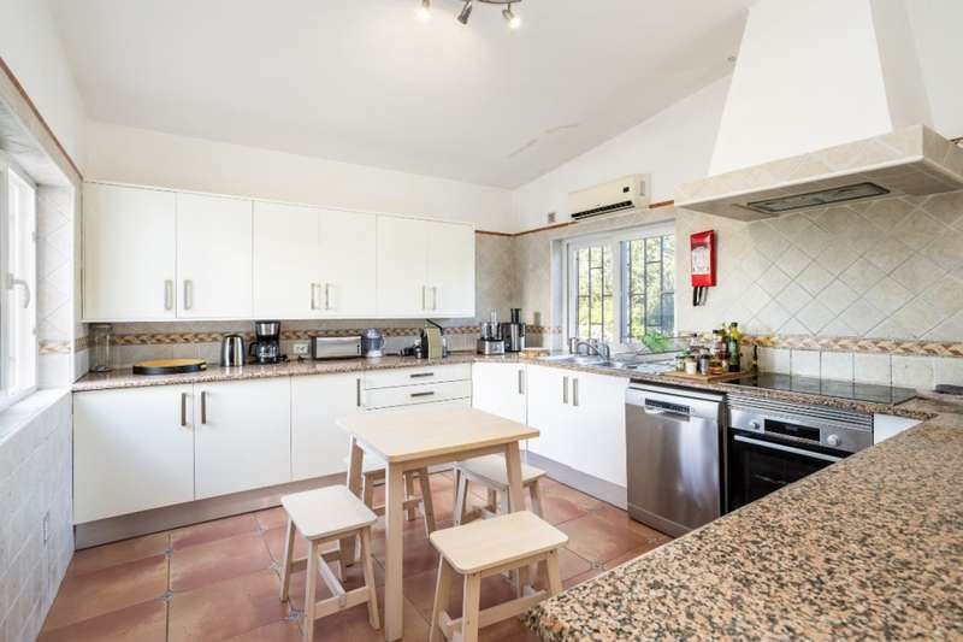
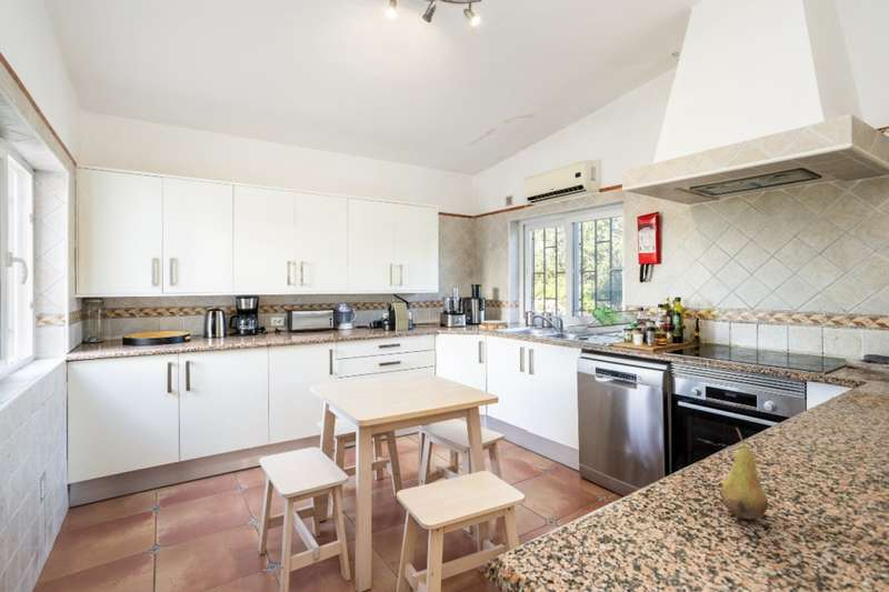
+ fruit (743, 473)
